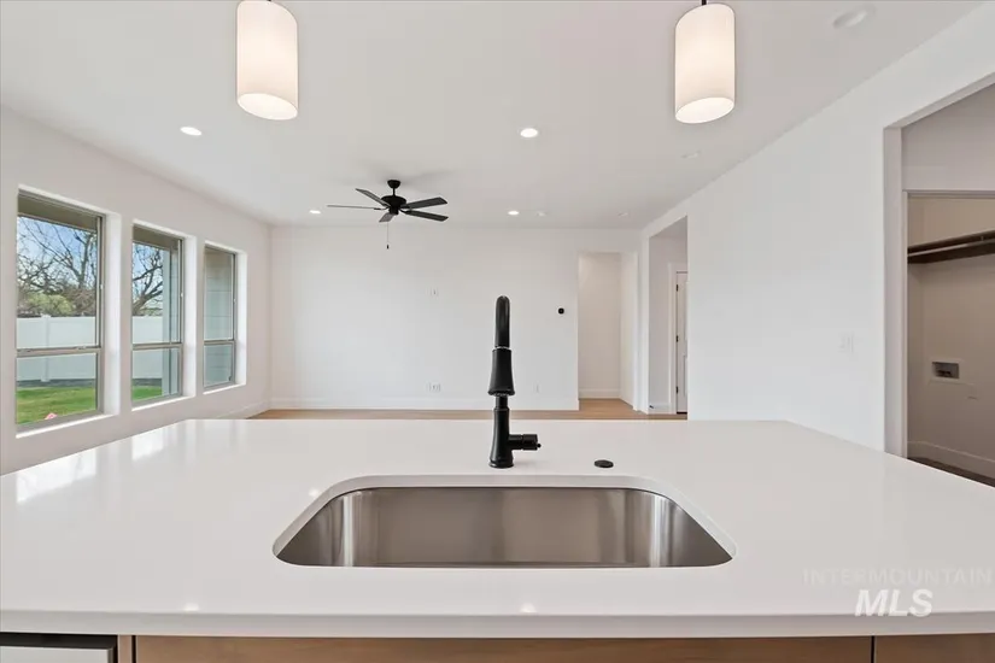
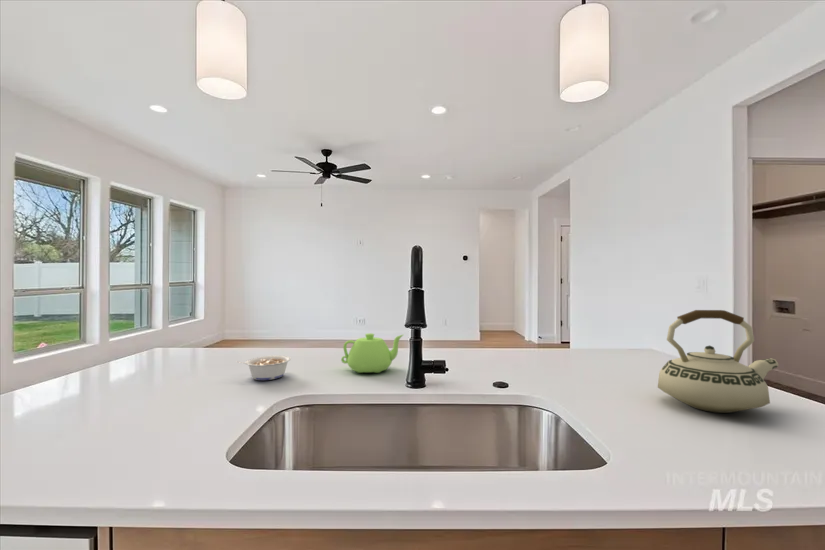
+ teapot (372, 351)
+ legume (267, 366)
+ teakettle (719, 358)
